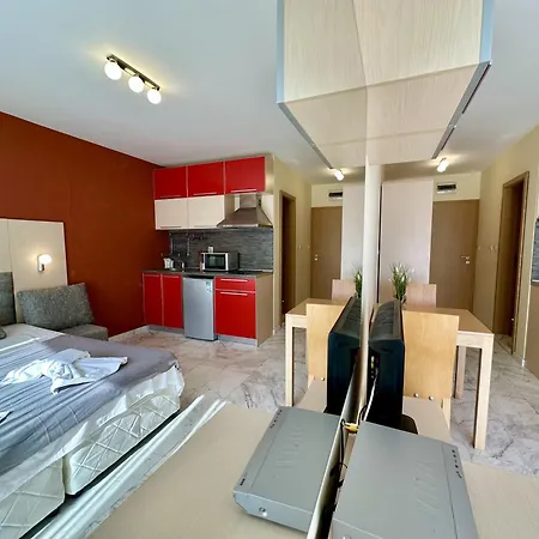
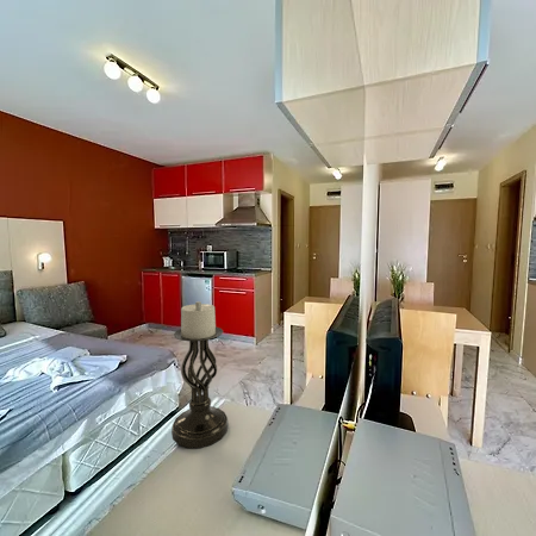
+ candle holder (199, 367)
